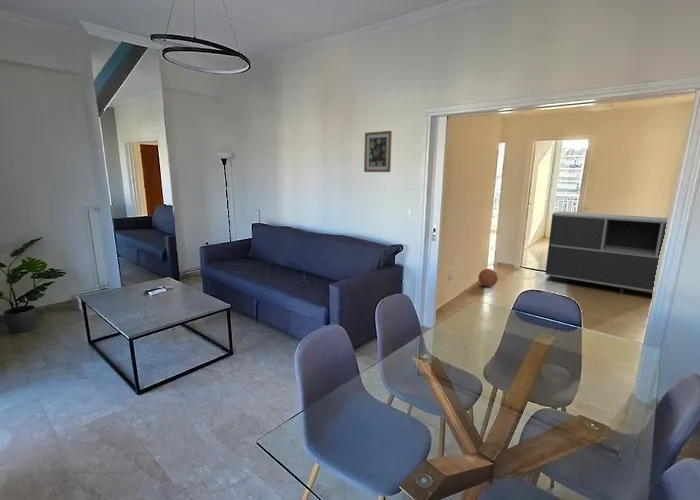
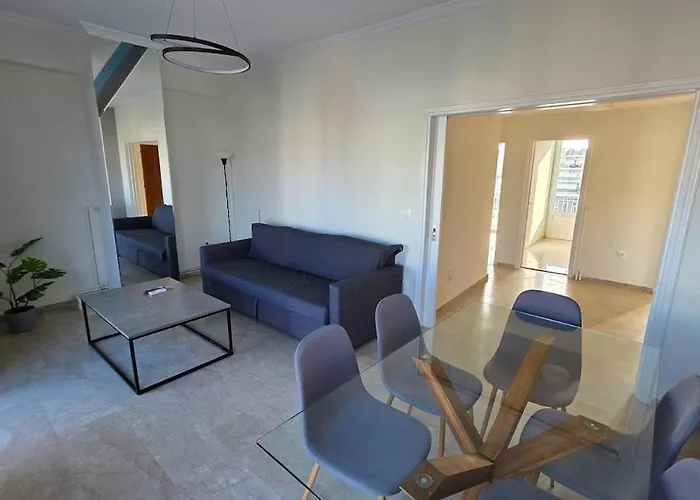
- wall art (377, 152)
- ball (488, 277)
- sideboard (628, 254)
